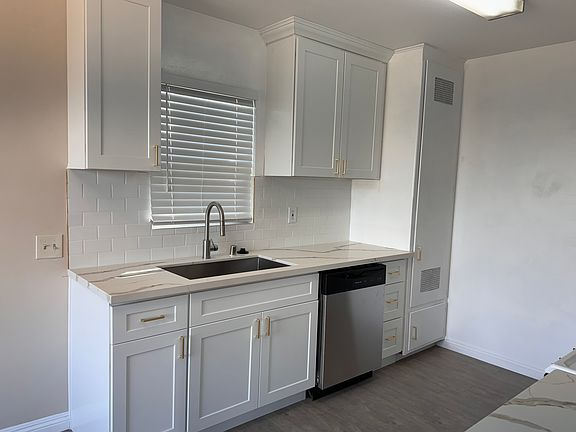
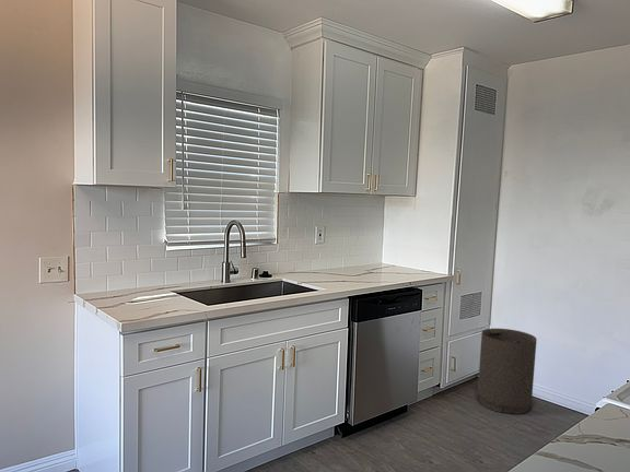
+ trash can (505, 369)
